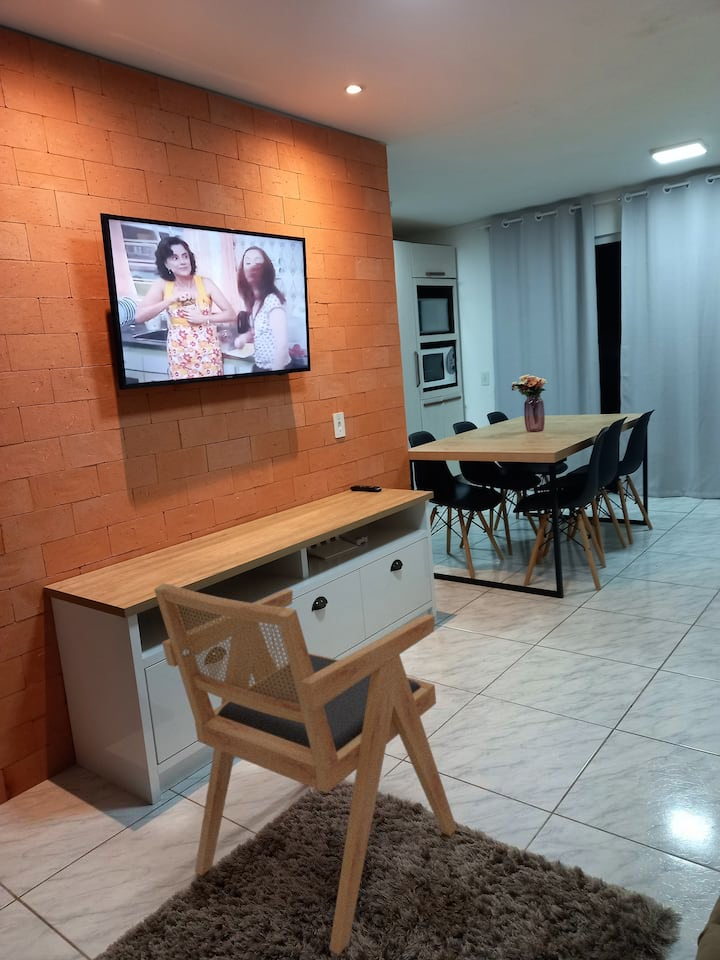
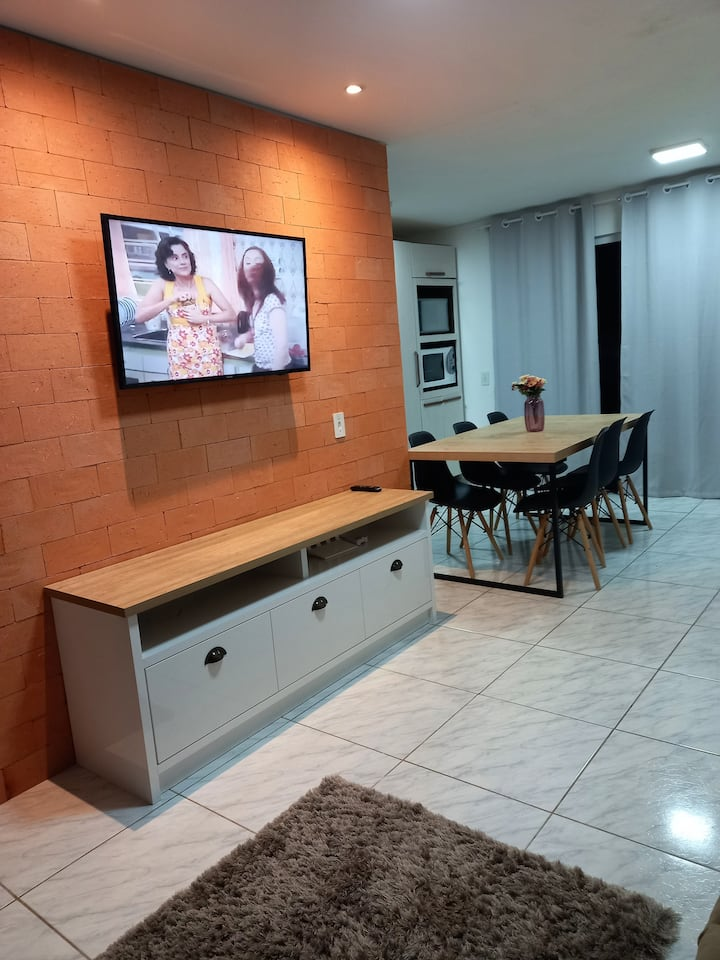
- armchair (308, 714)
